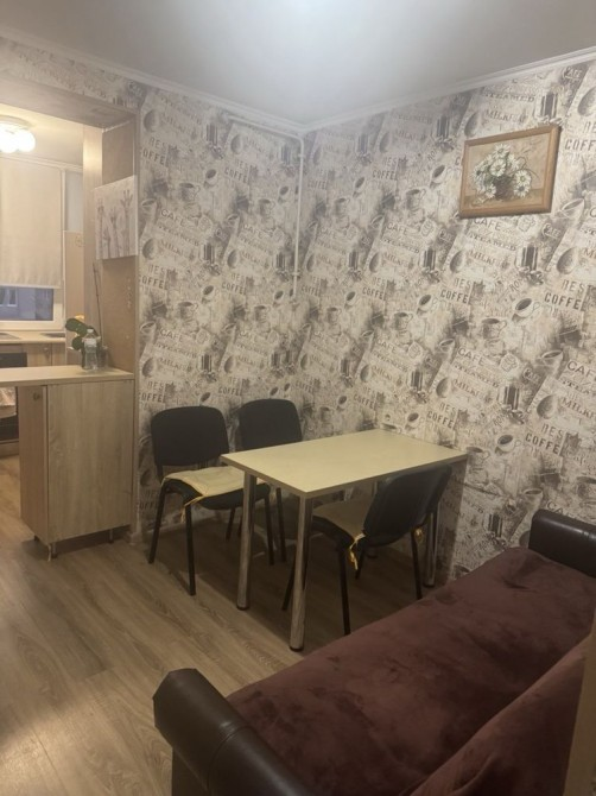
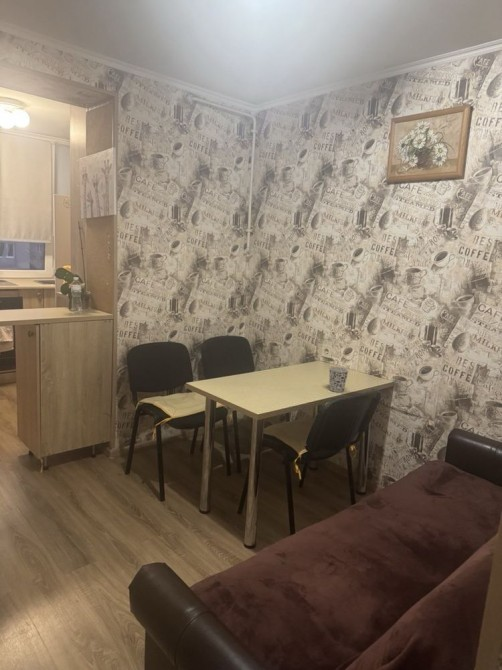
+ cup (337, 379)
